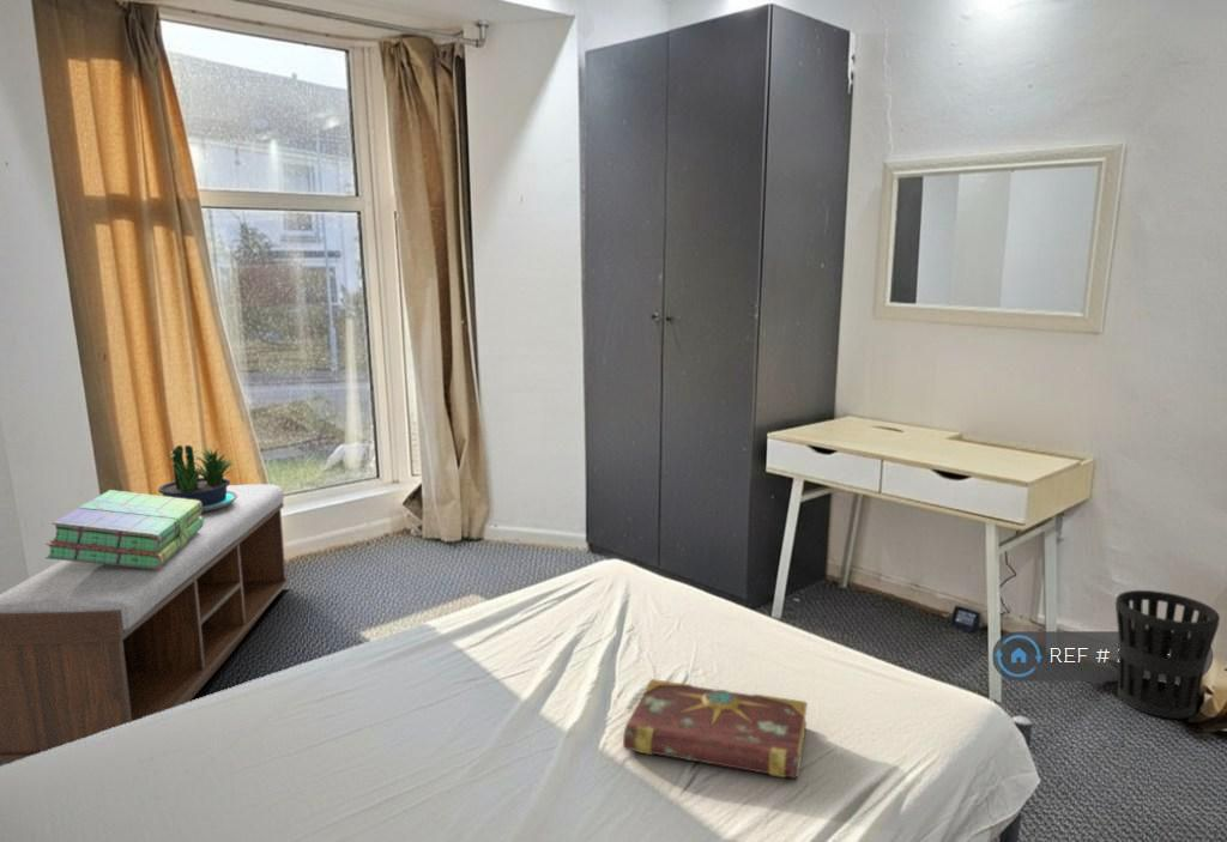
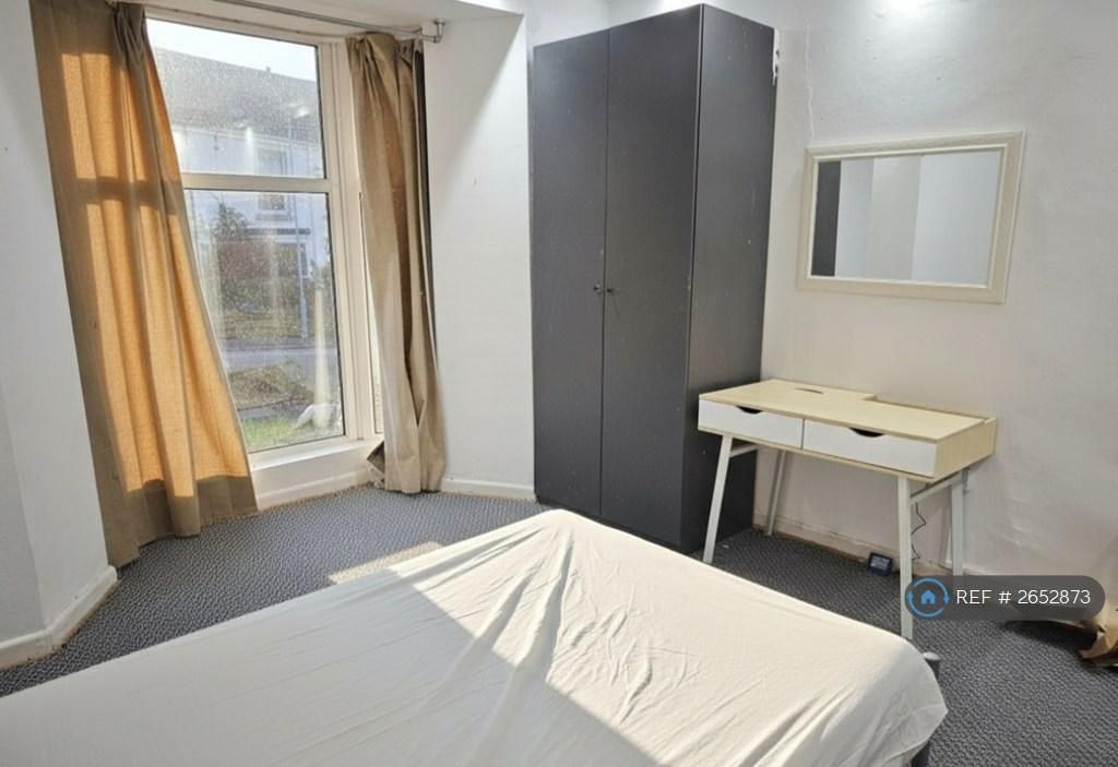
- potted plant (198, 474)
- wastebasket (1160, 653)
- bench (169, 598)
- stack of books (128, 533)
- book (717, 726)
